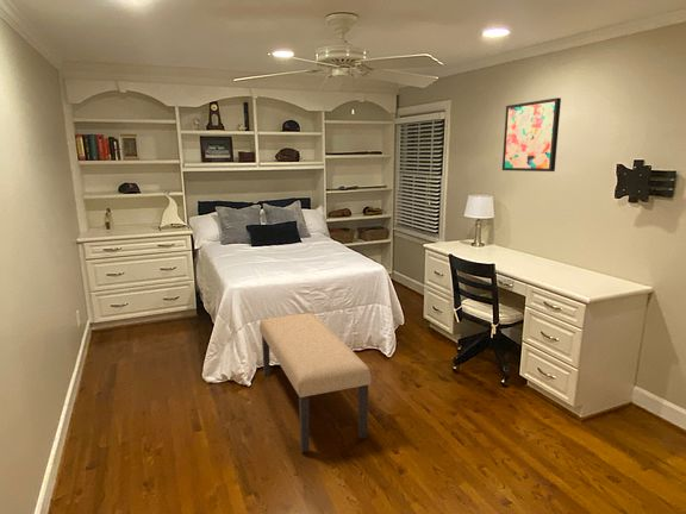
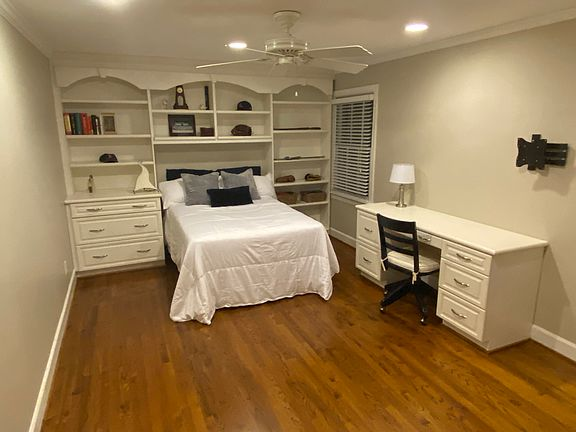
- wall art (529, 137)
- bench (307, 369)
